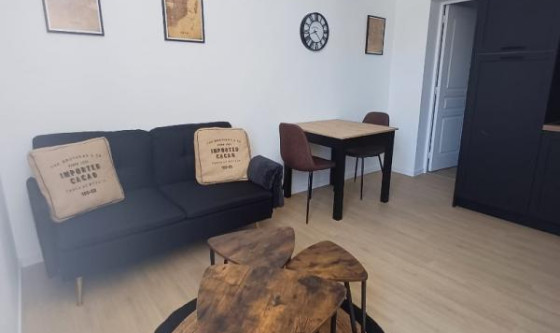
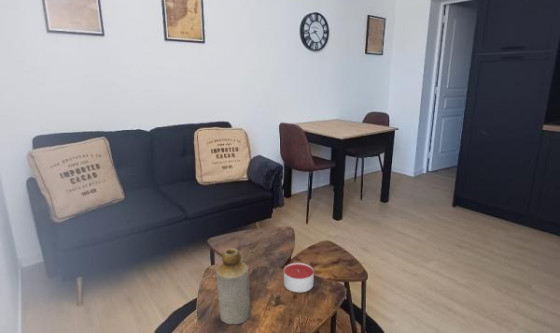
+ candle (298, 276)
+ bottle (233, 283)
